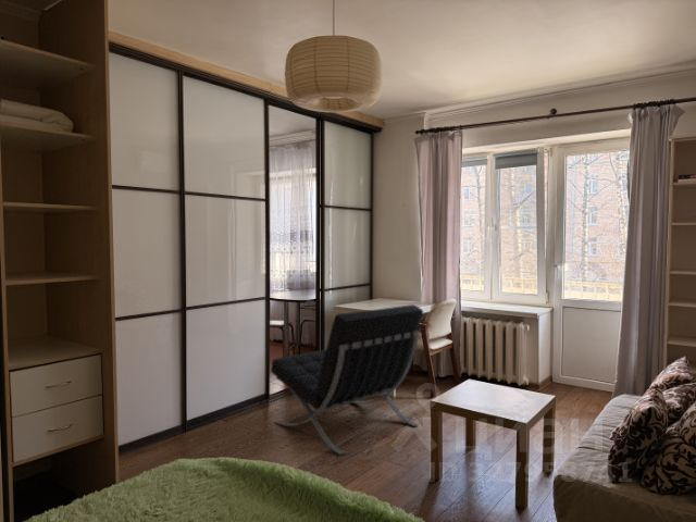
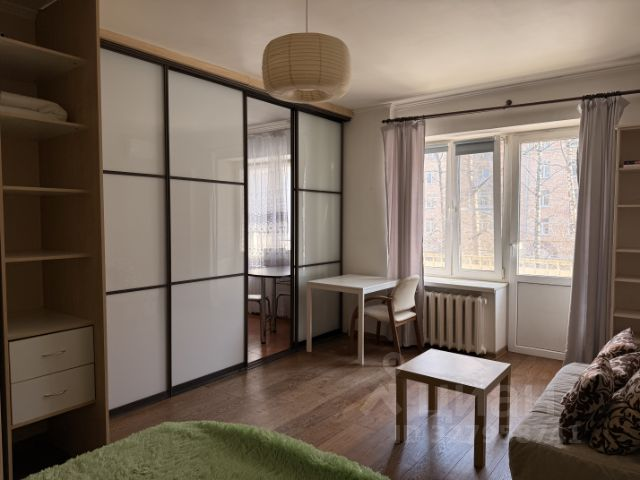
- lounge chair (345, 364)
